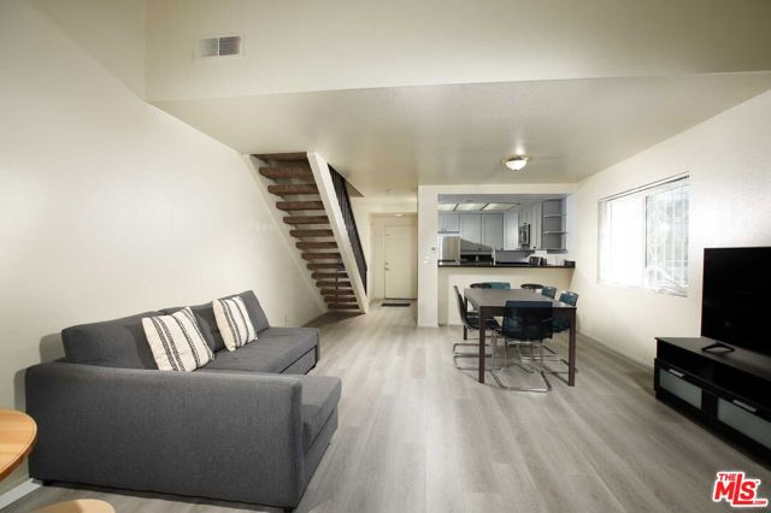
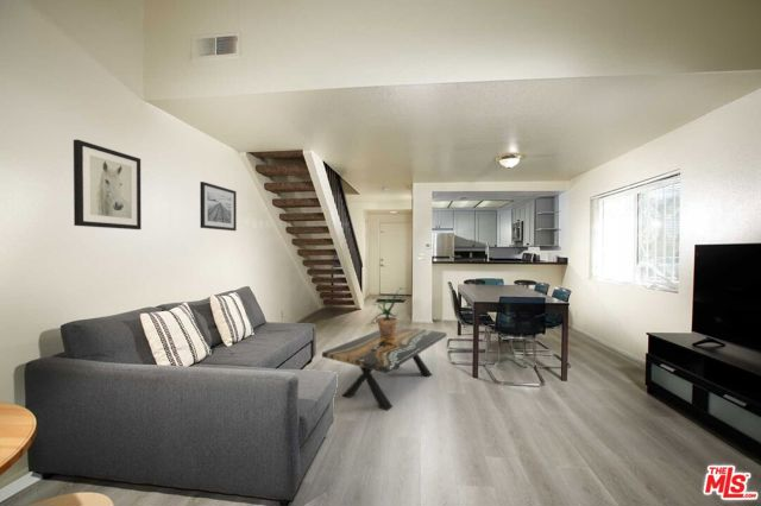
+ potted plant (384, 311)
+ coffee table (390, 362)
+ wall art (109, 189)
+ wall art (219, 208)
